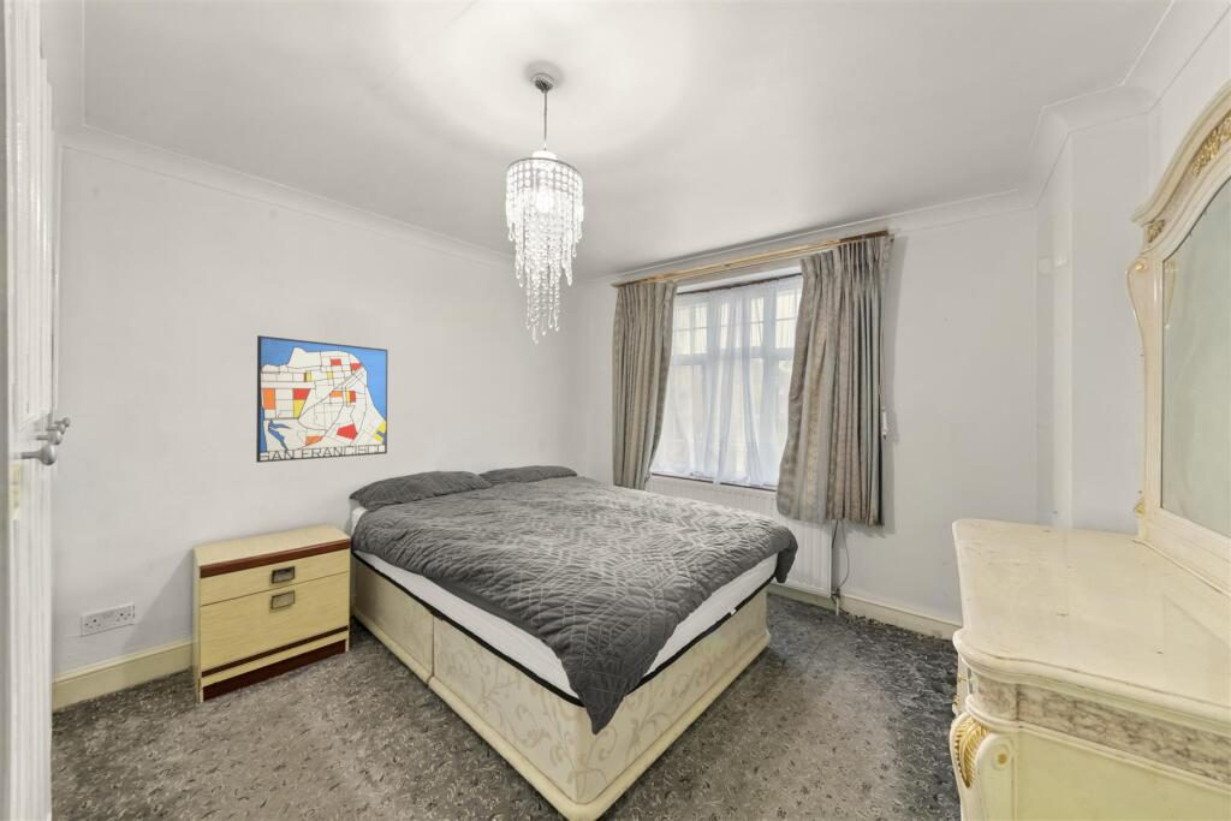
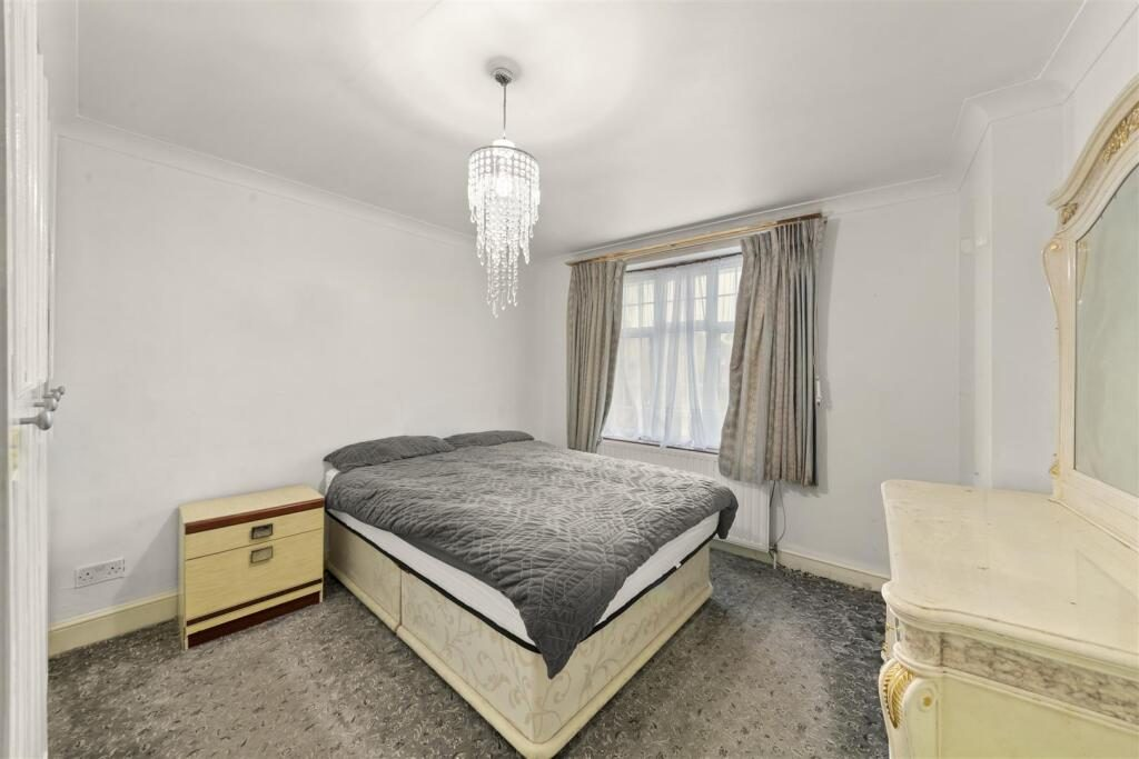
- wall art (328, 400)
